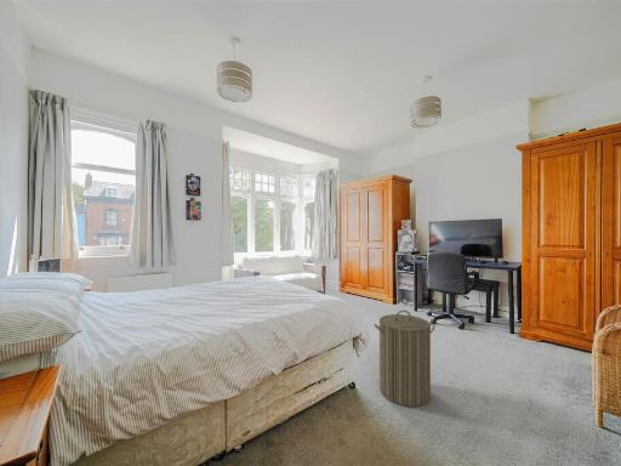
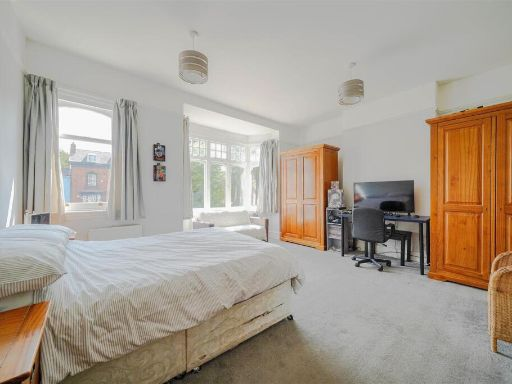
- laundry hamper (404, 351)
